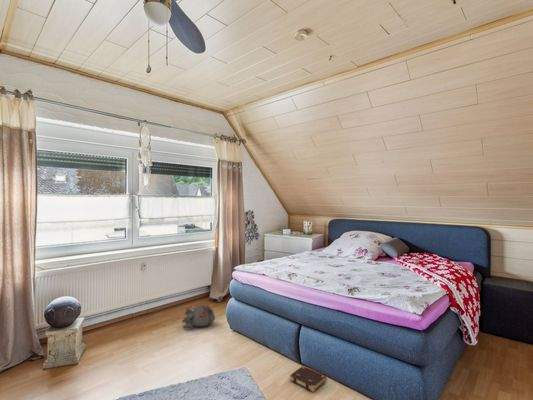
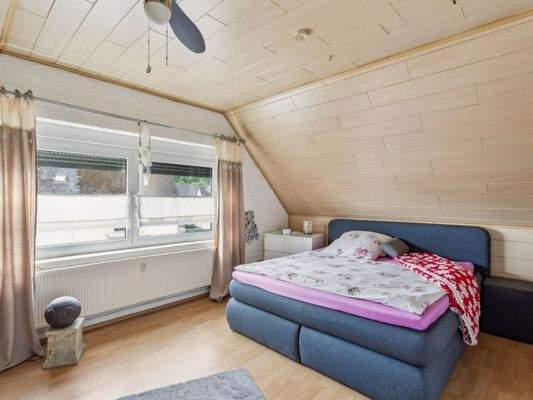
- plush toy (198, 316)
- book (307, 377)
